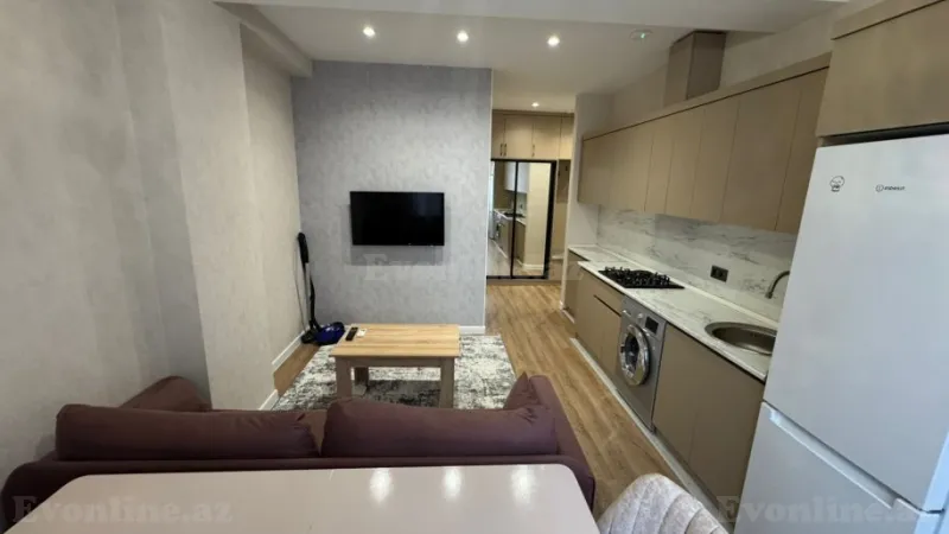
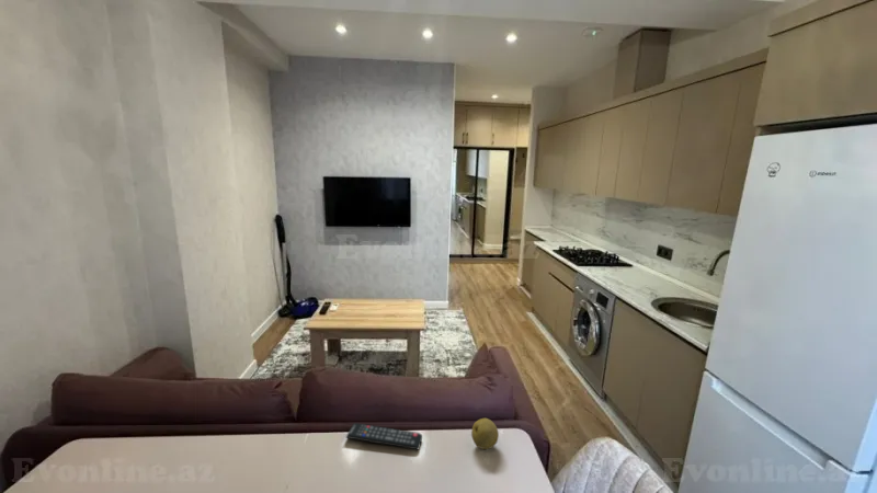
+ fruit (485, 433)
+ remote control (384, 436)
